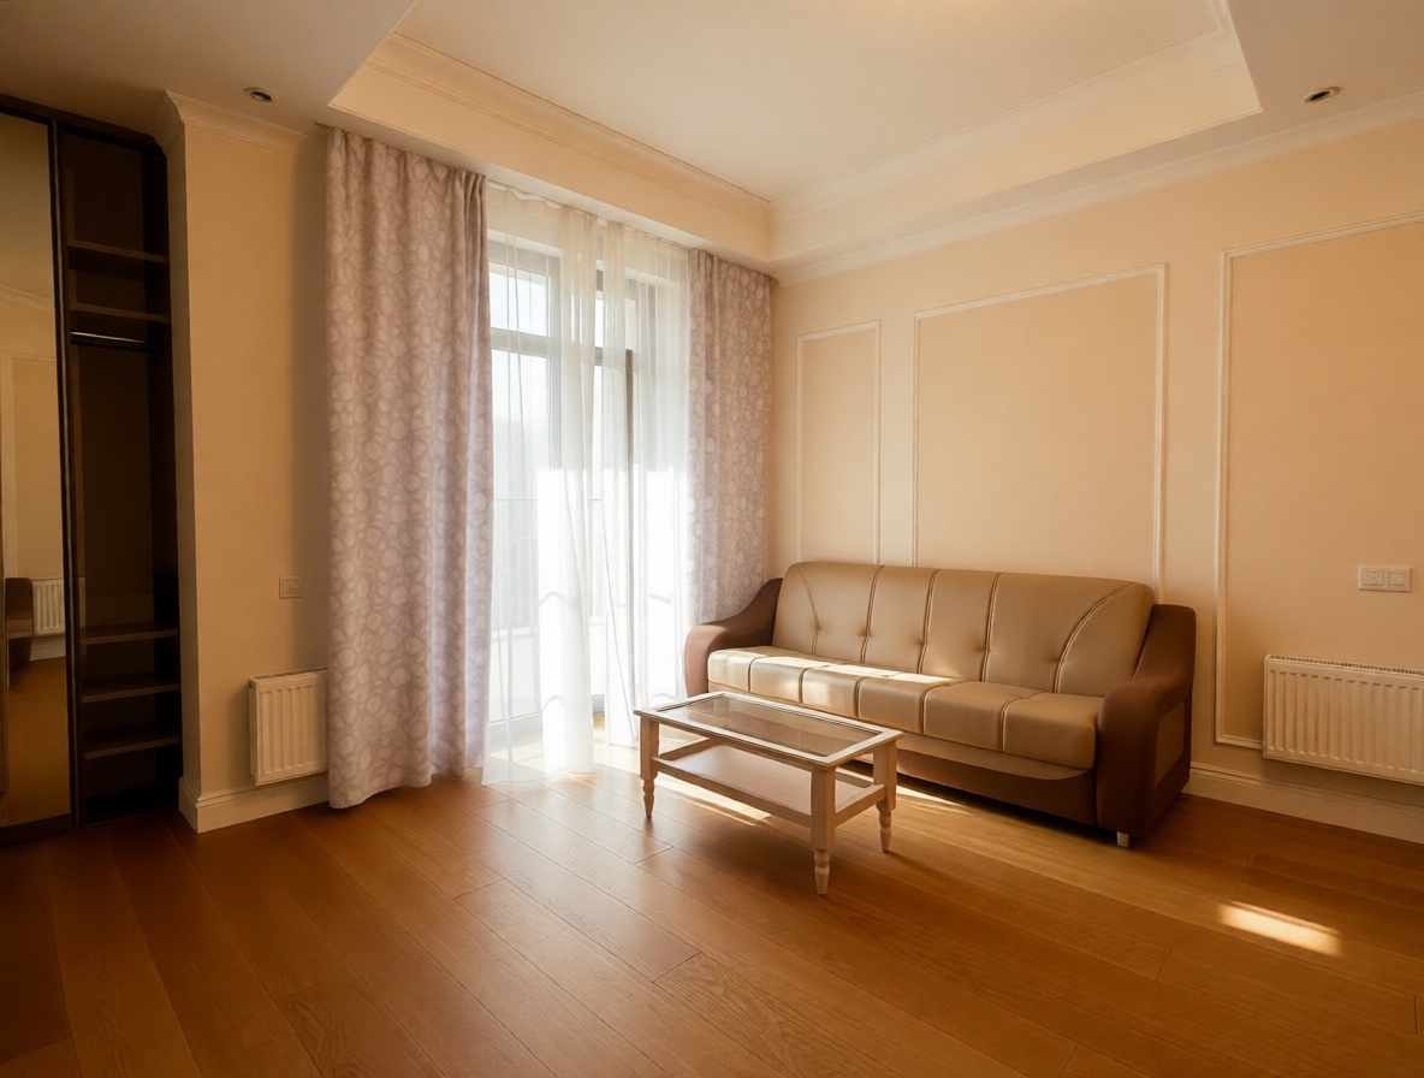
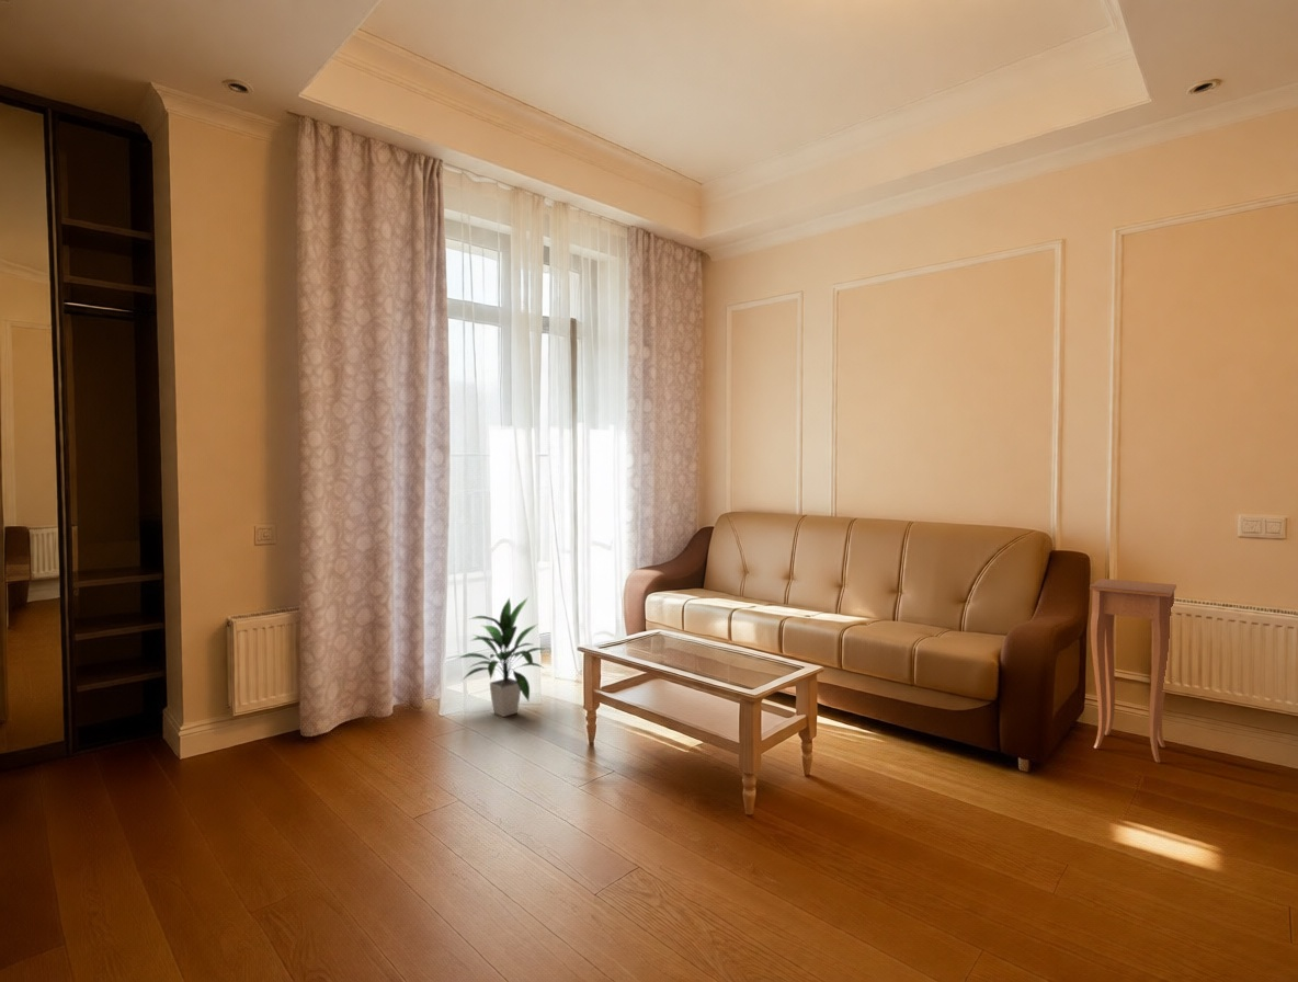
+ indoor plant (504, 656)
+ side table (1113, 666)
